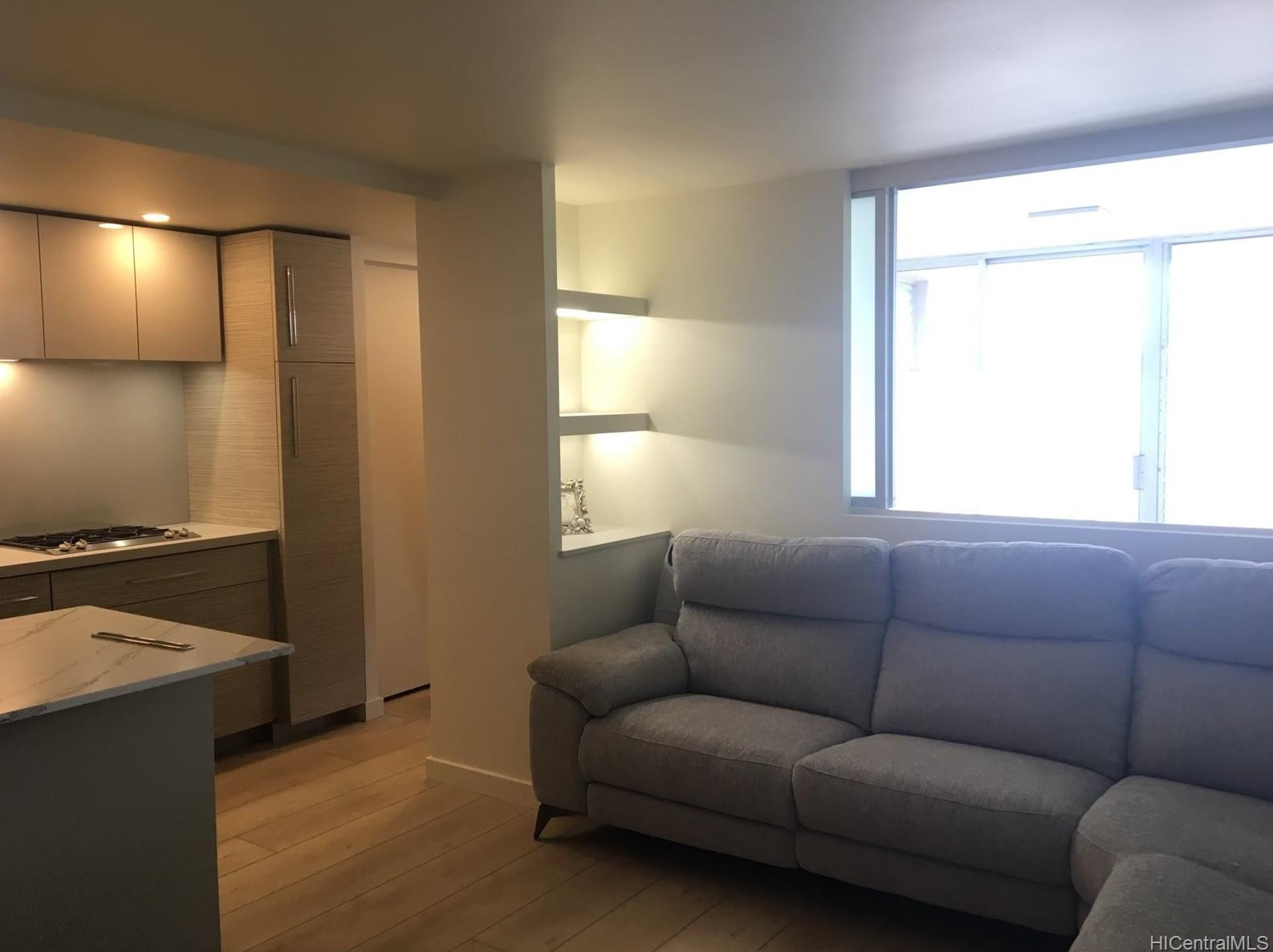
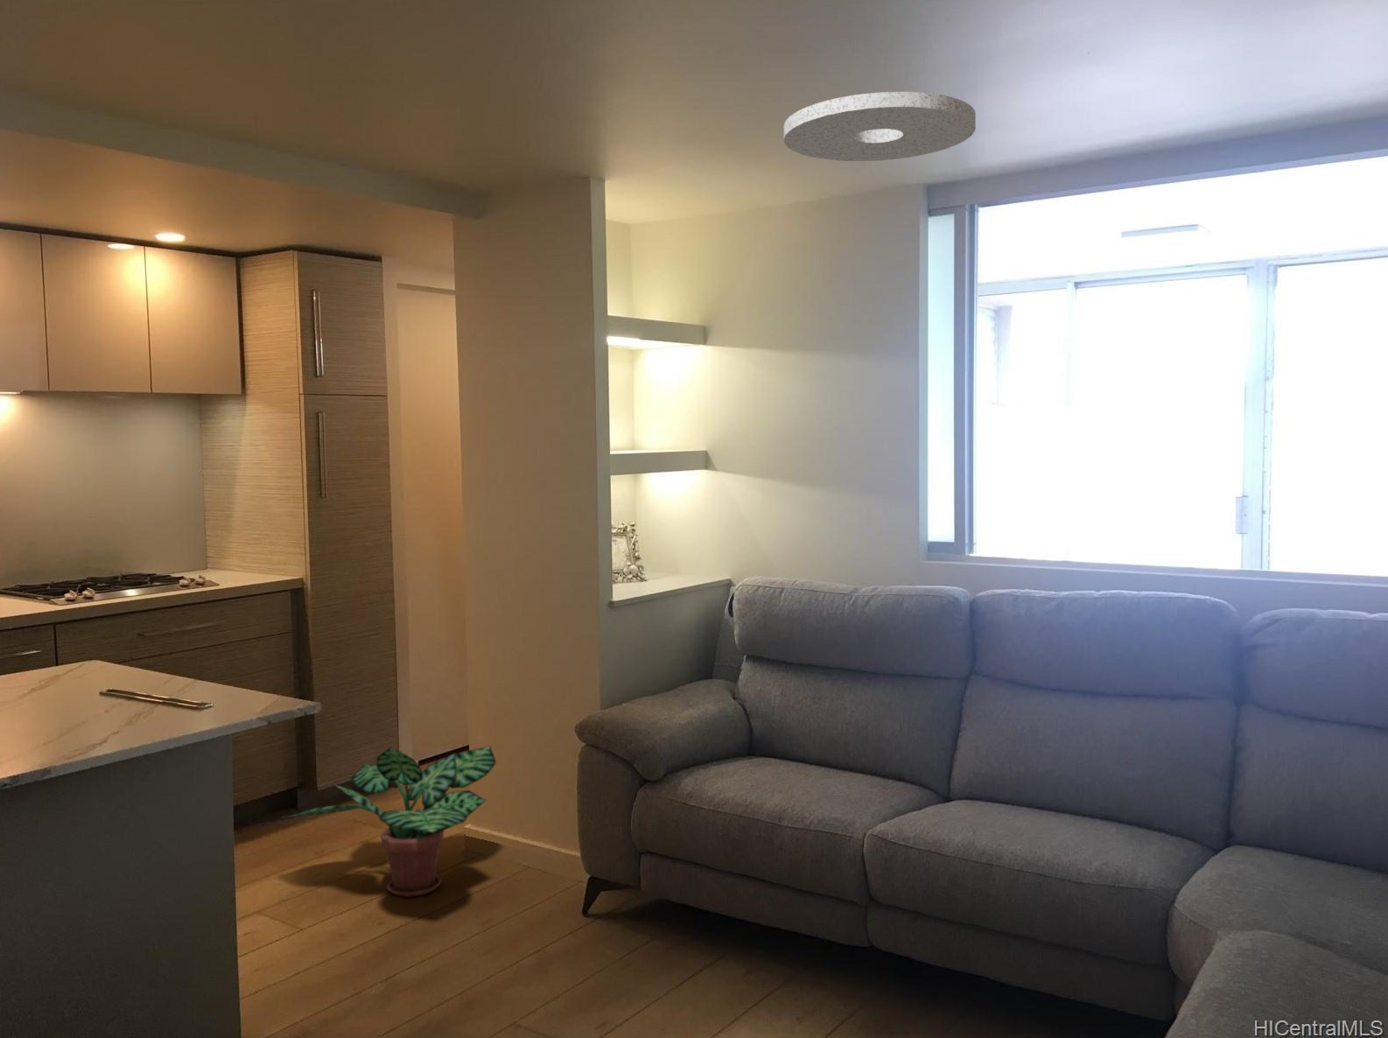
+ ceiling light (878, 130)
+ potted plant (421, 809)
